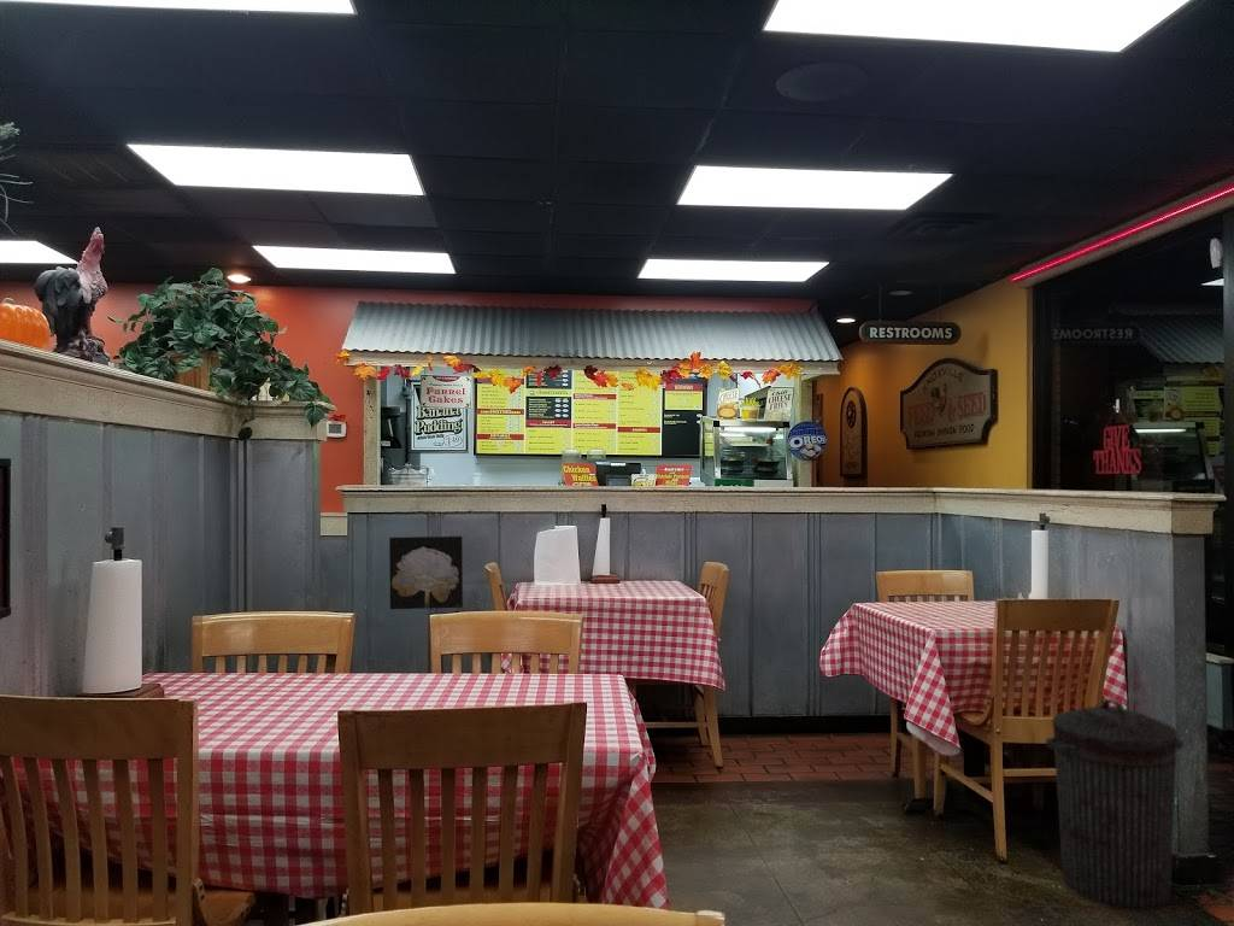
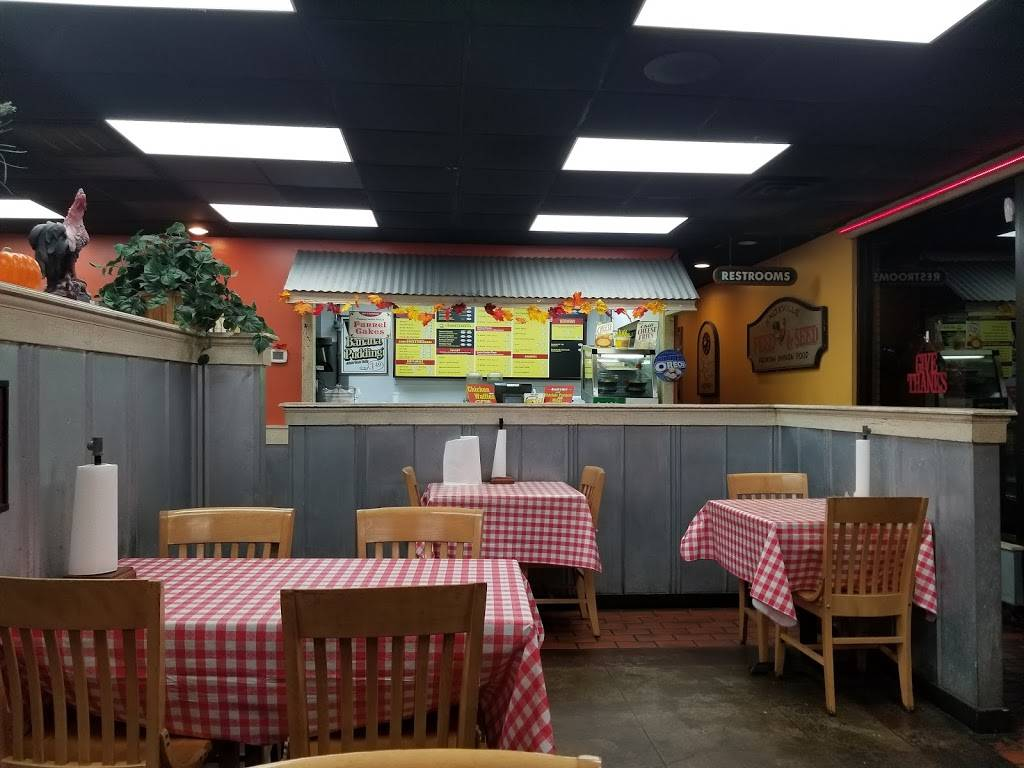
- trash can (1113, 793)
- wall art (425, 572)
